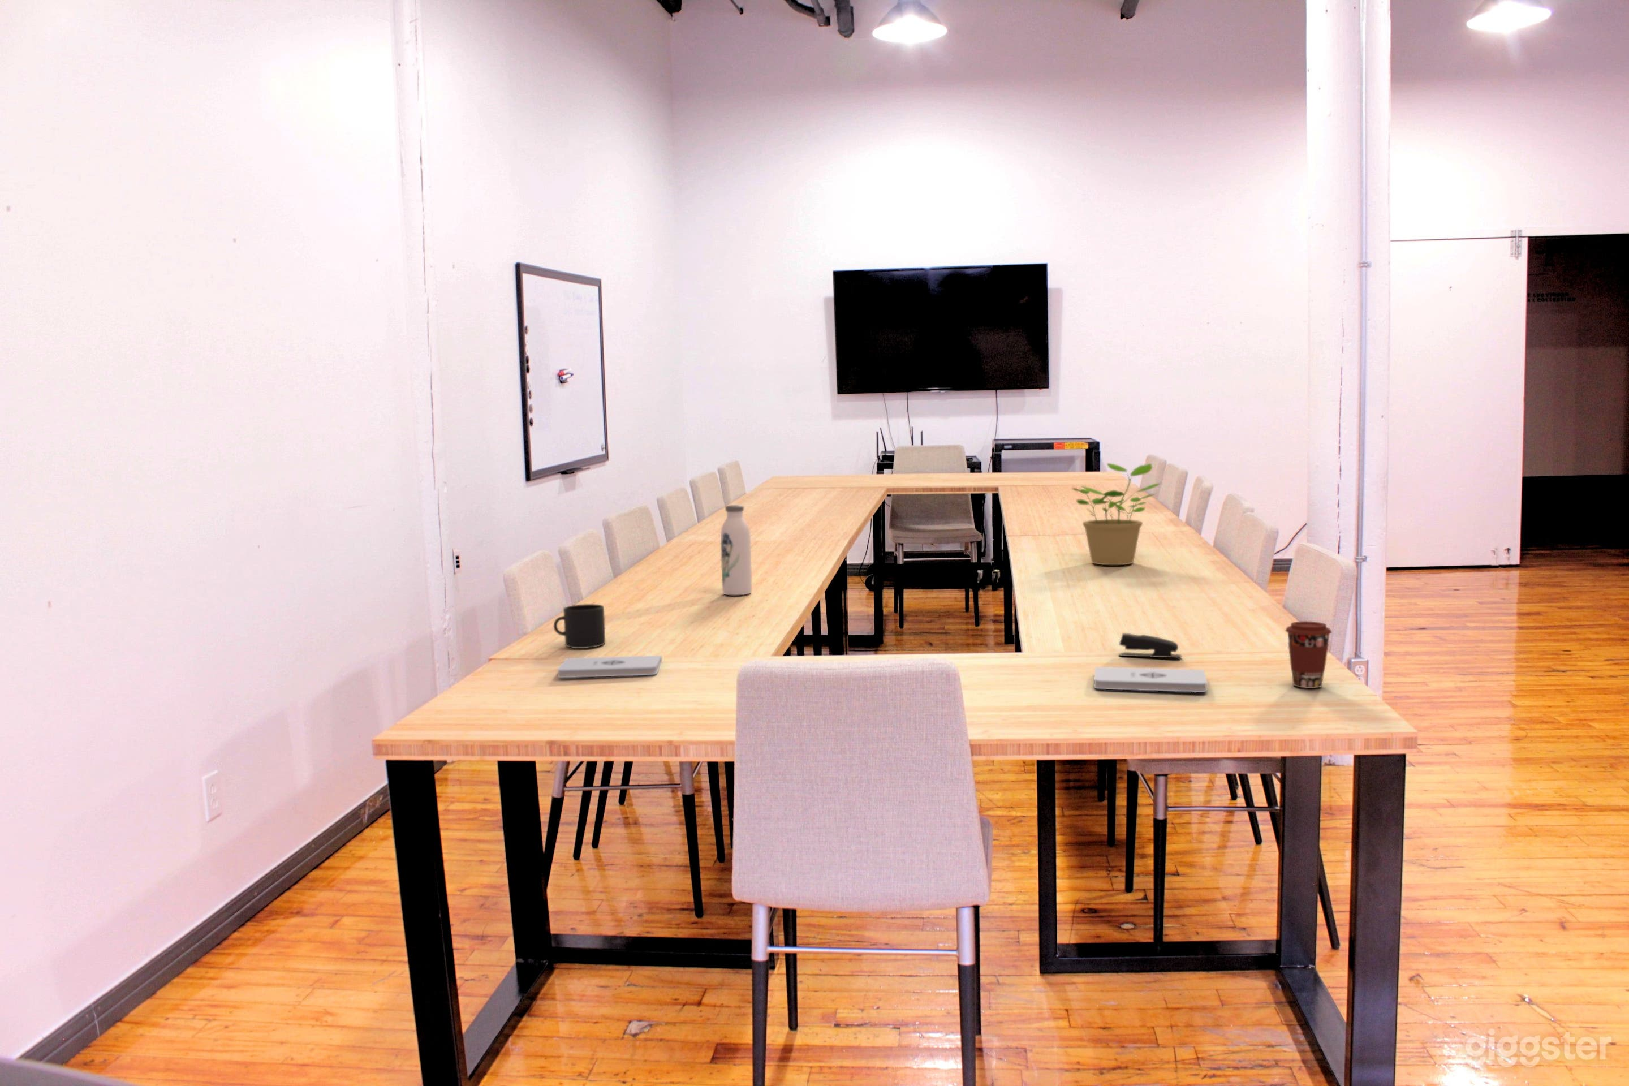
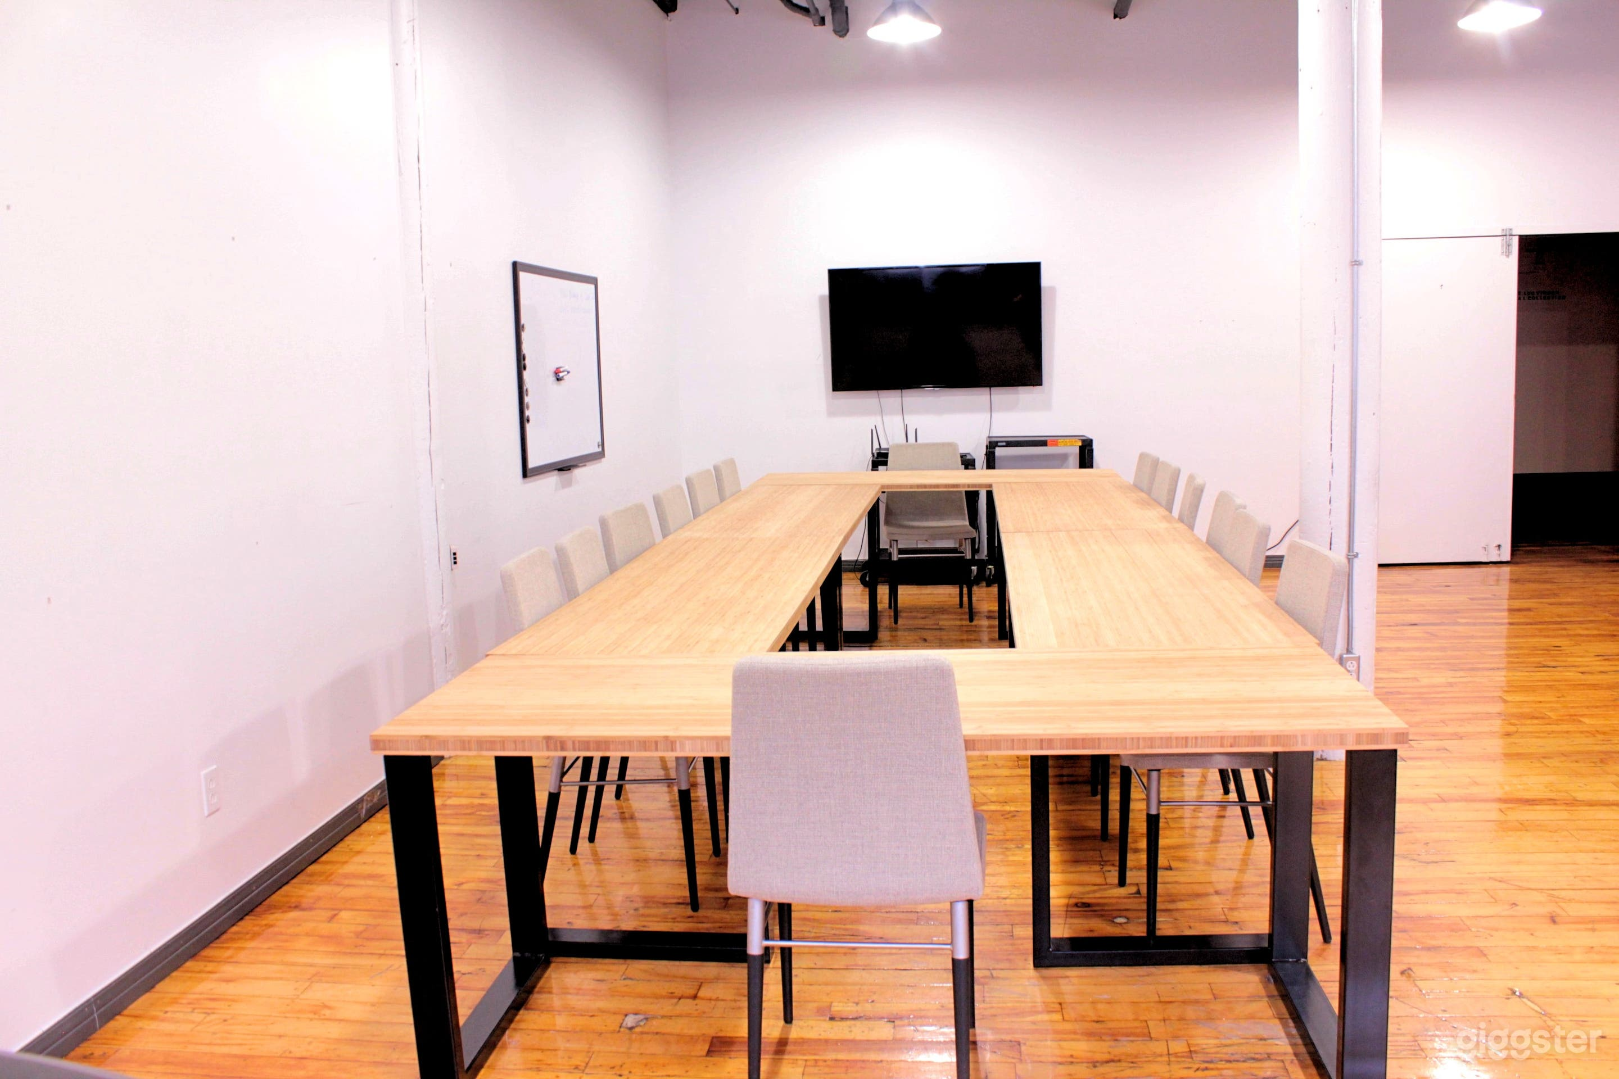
- coffee cup (1308, 655)
- mug (578, 627)
- notepad (611, 667)
- water bottle (736, 549)
- stapler (1150, 645)
- potted plant (1119, 514)
- notepad (1149, 679)
